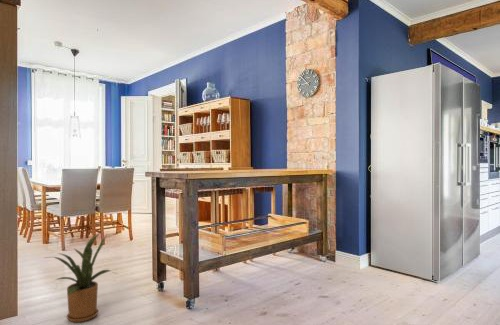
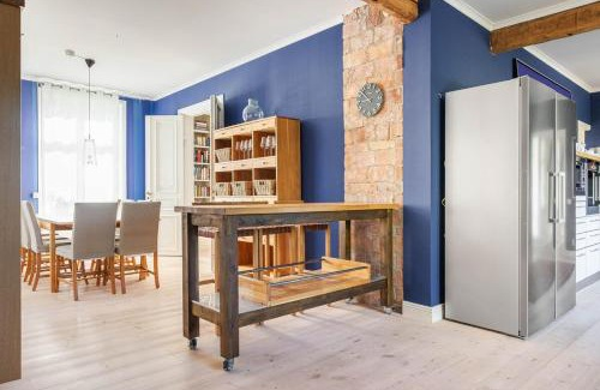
- house plant (79, 276)
